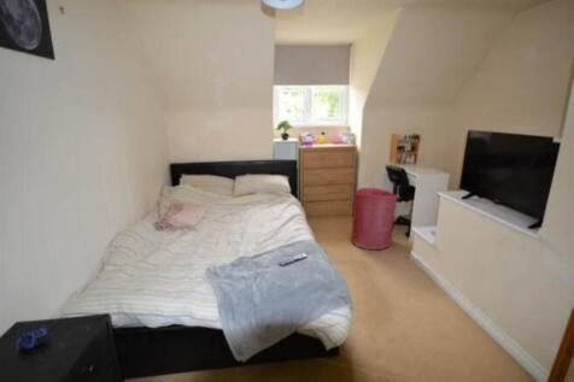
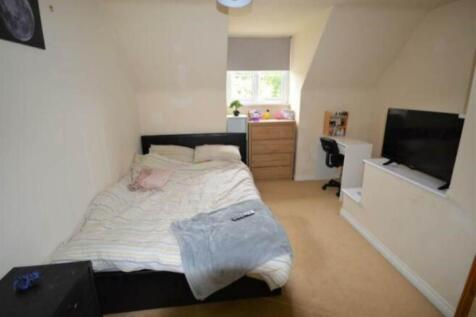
- laundry hamper (374, 216)
